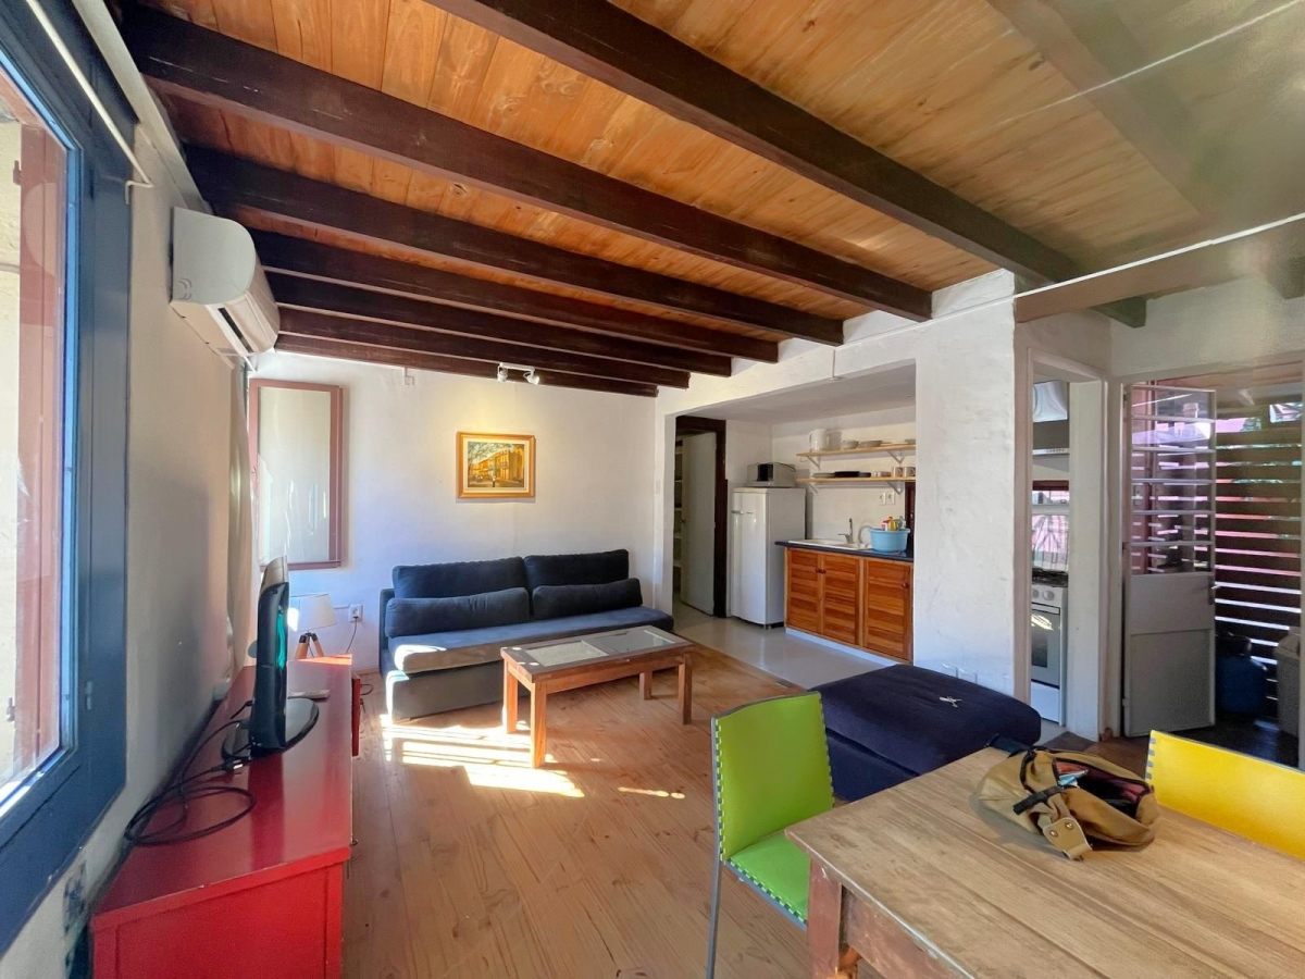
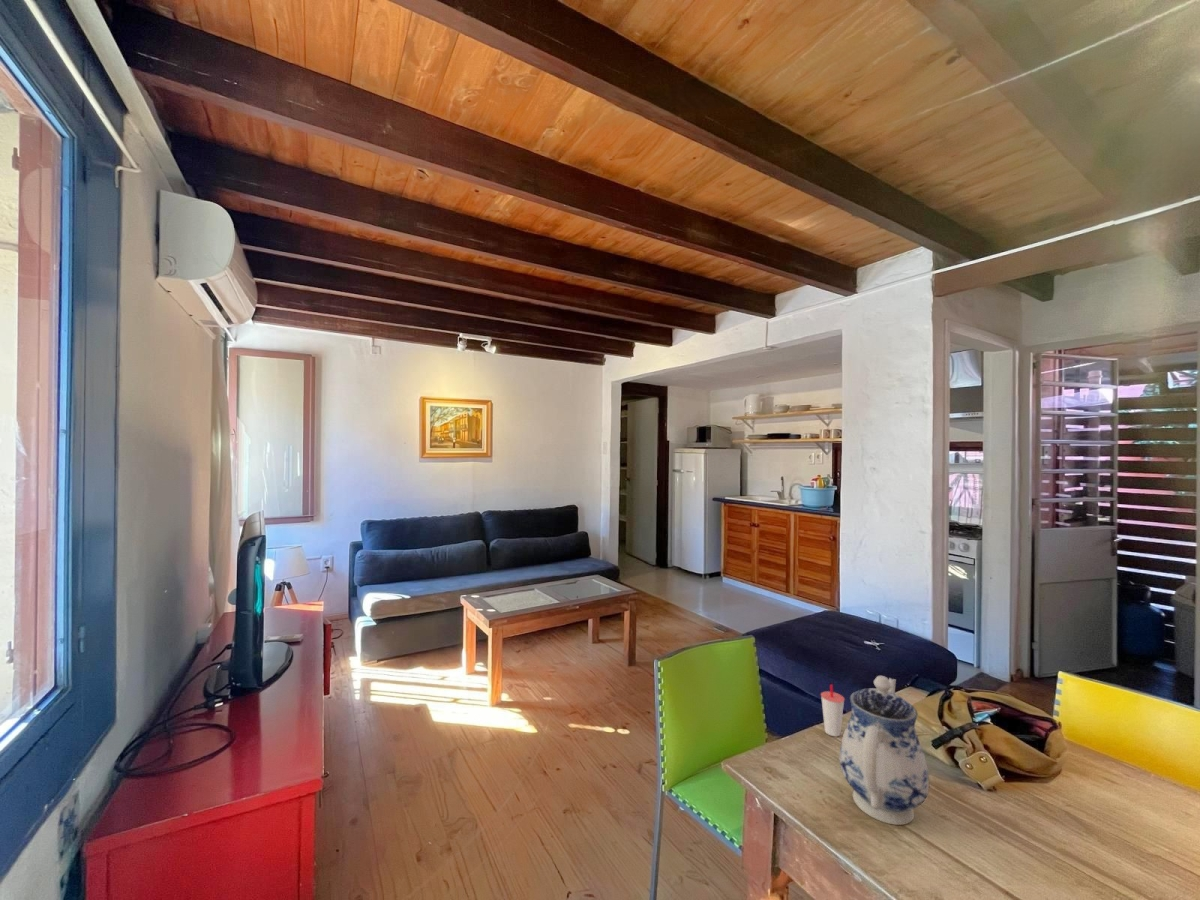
+ teapot (882, 740)
+ cup (832, 708)
